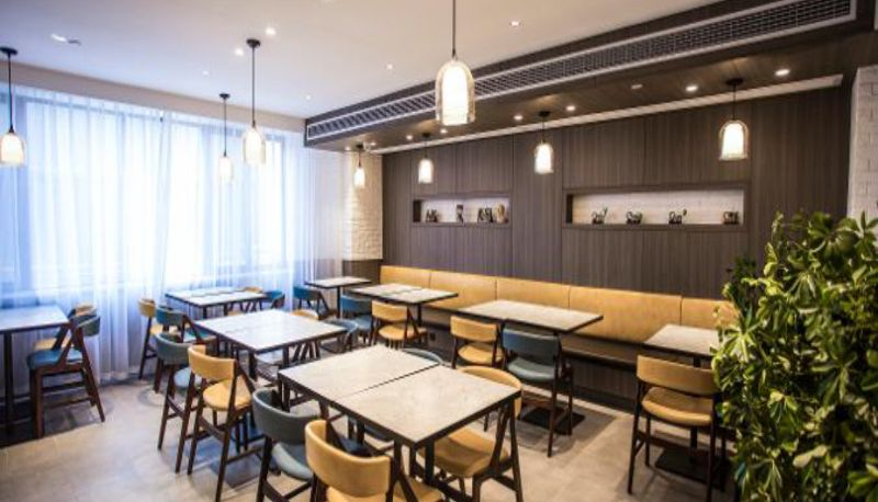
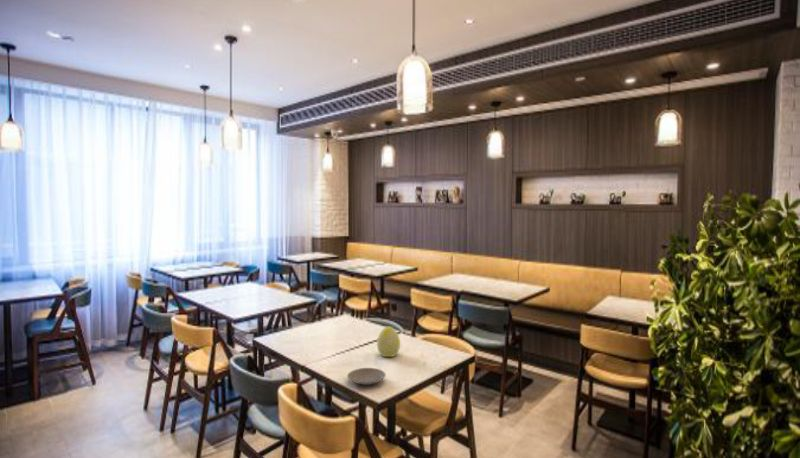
+ decorative egg (388, 340)
+ plate (366, 377)
